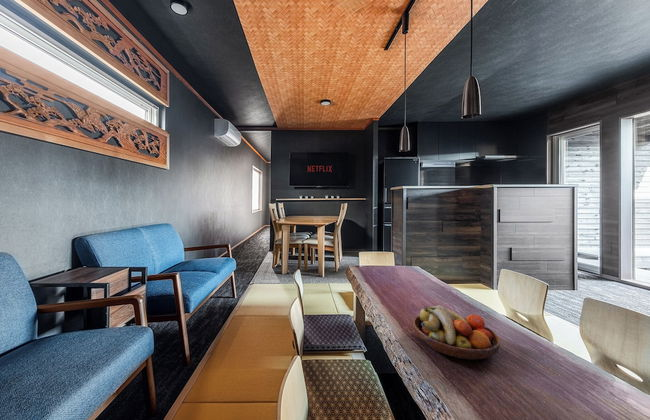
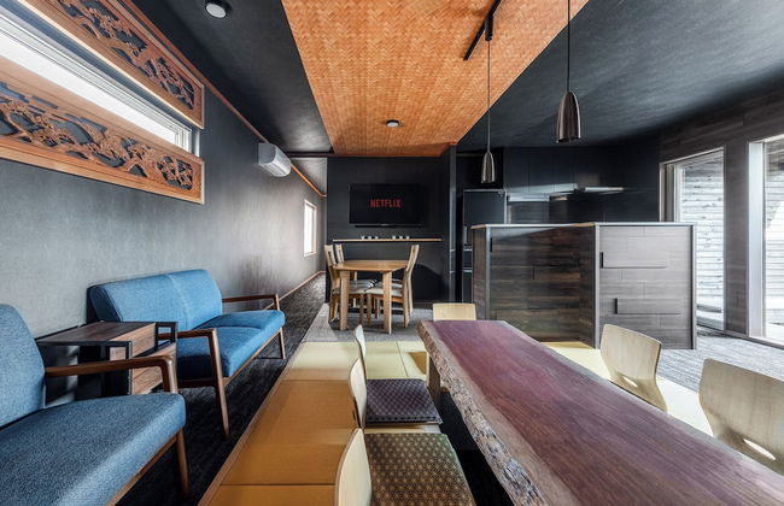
- fruit bowl (453, 326)
